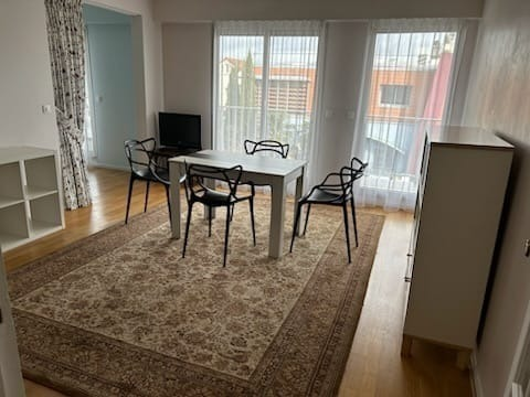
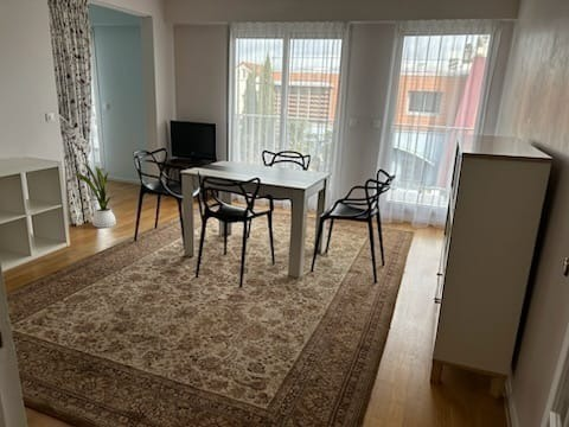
+ house plant (100, 193)
